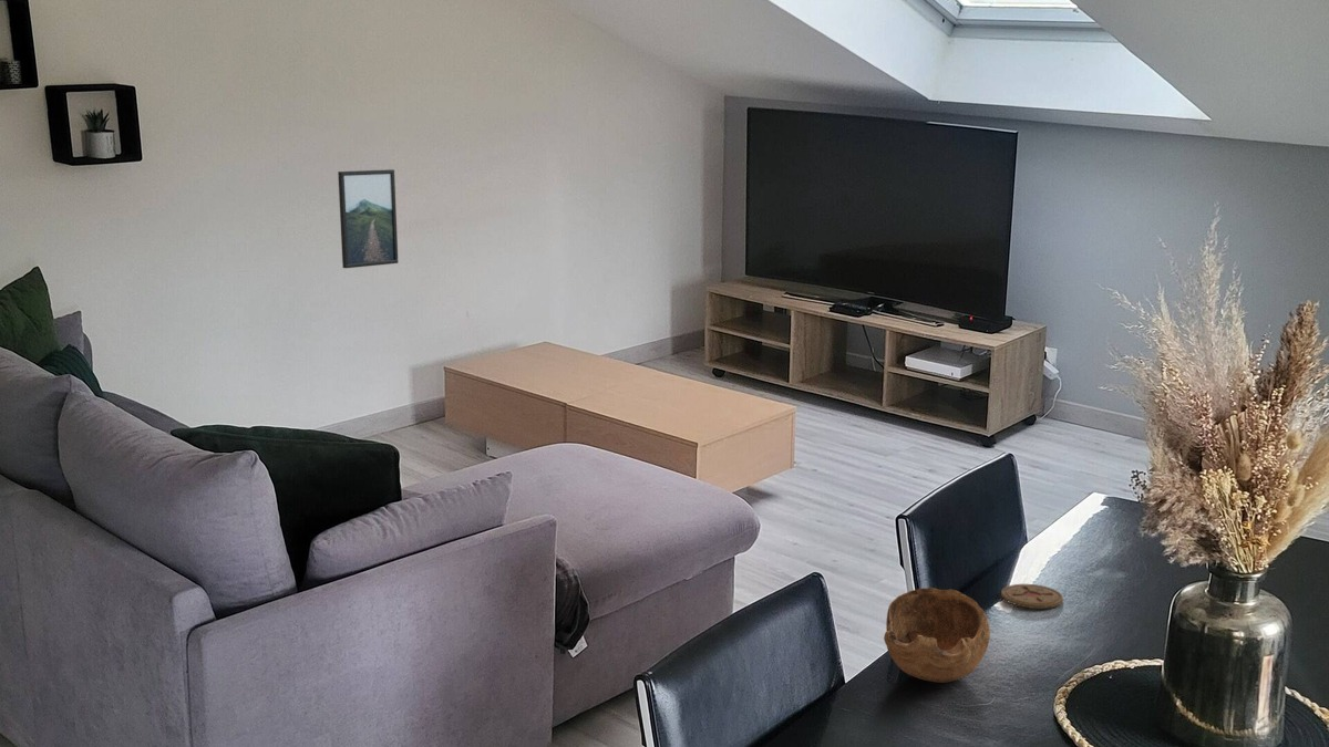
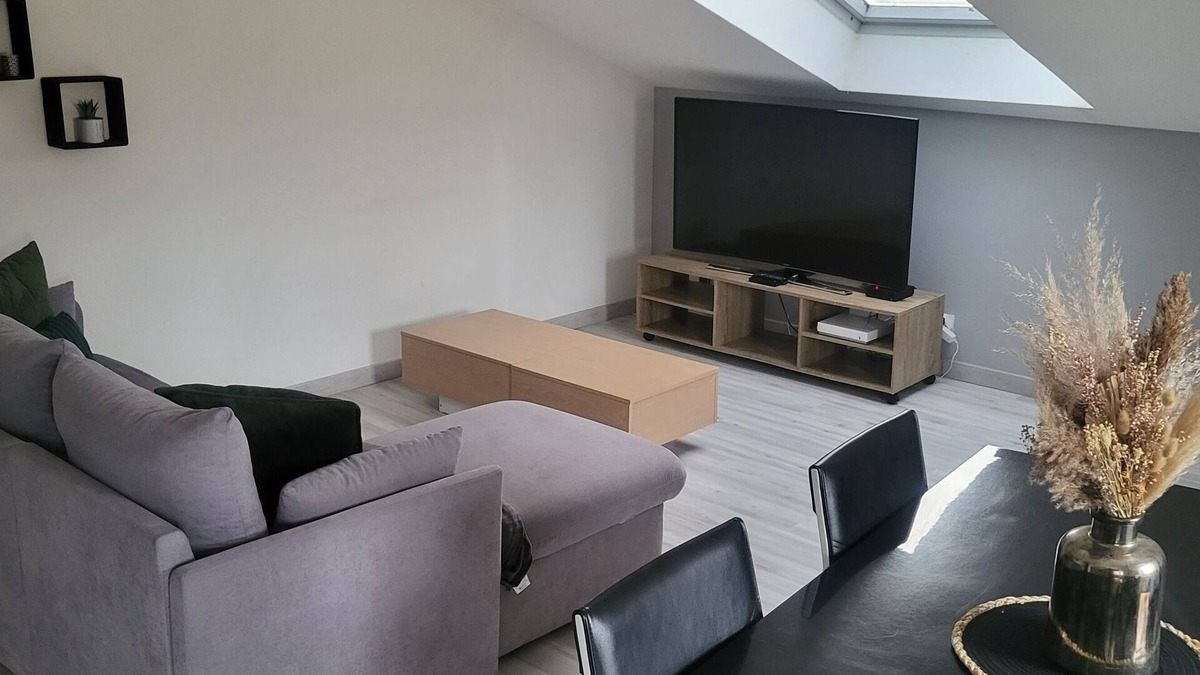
- bowl (934, 643)
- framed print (369, 218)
- coaster (1031, 595)
